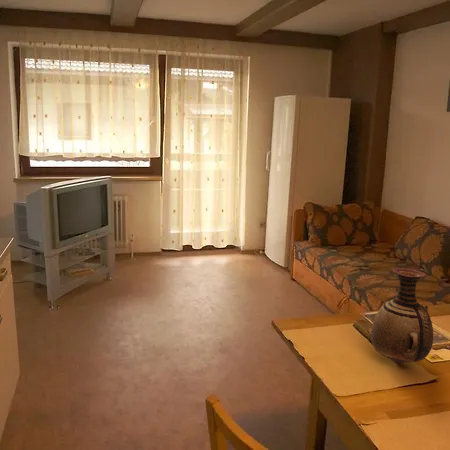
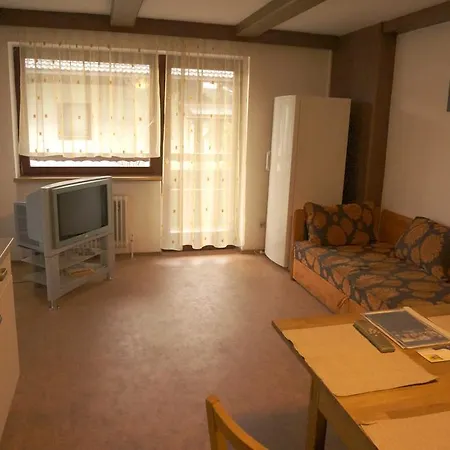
- vase (403, 317)
